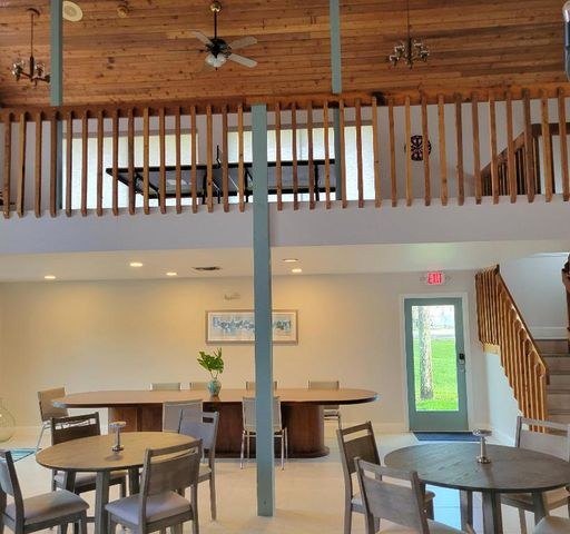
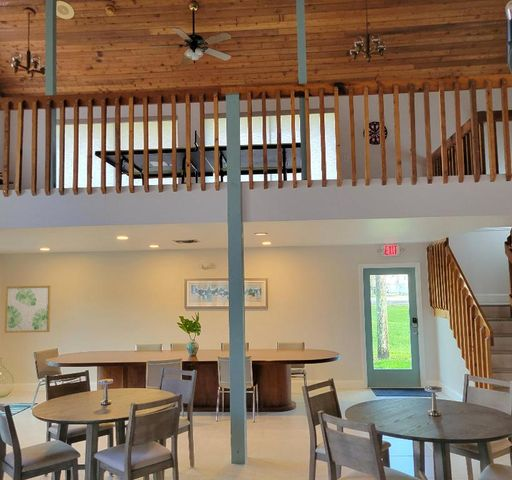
+ wall art (27, 309)
